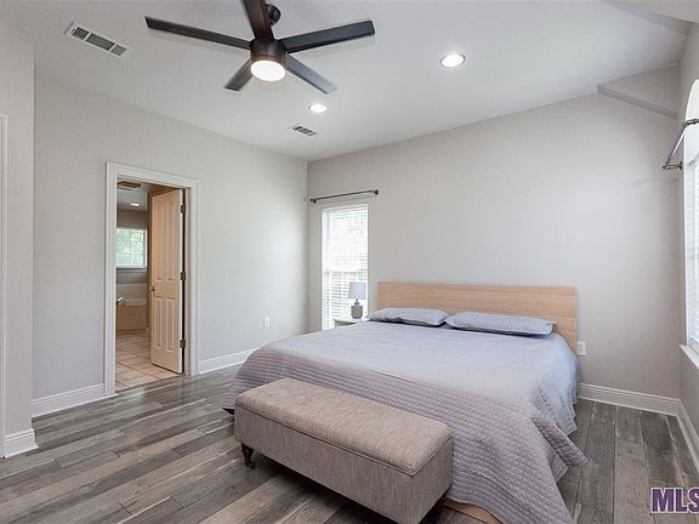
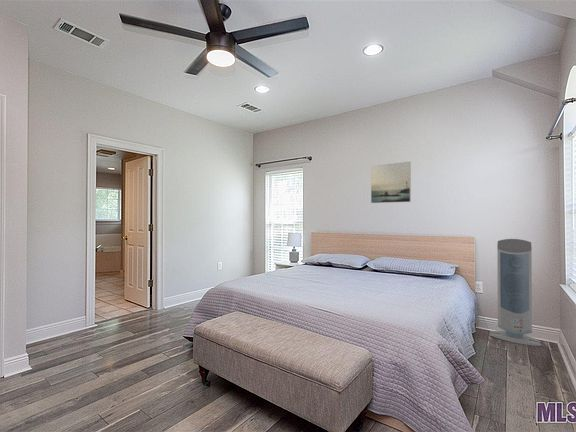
+ air purifier (514, 288)
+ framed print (390, 183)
